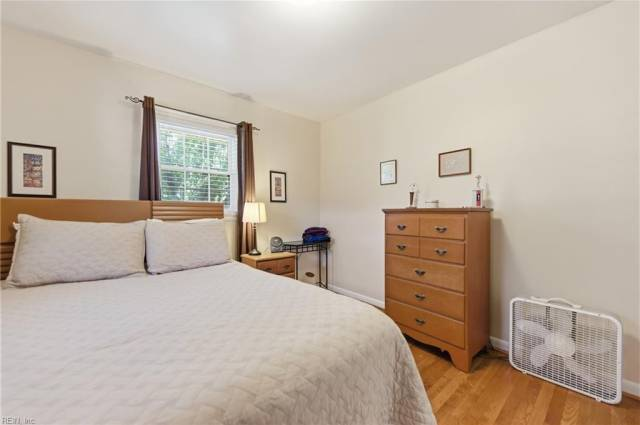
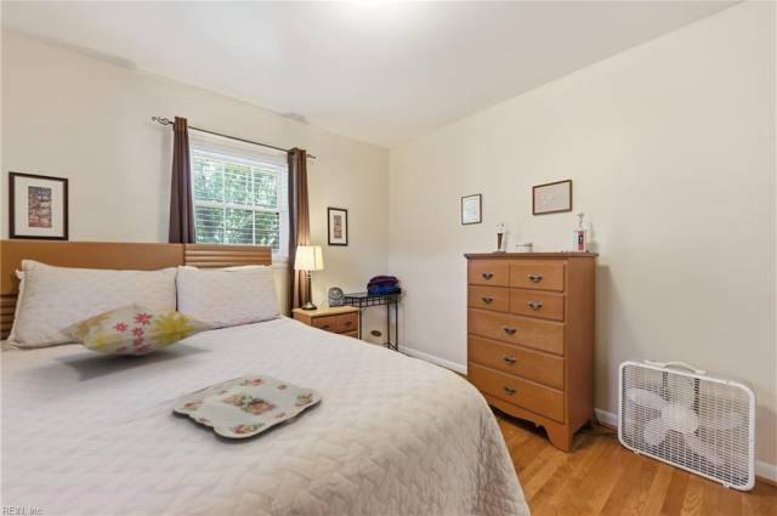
+ decorative pillow (136, 328)
+ serving tray (249, 401)
